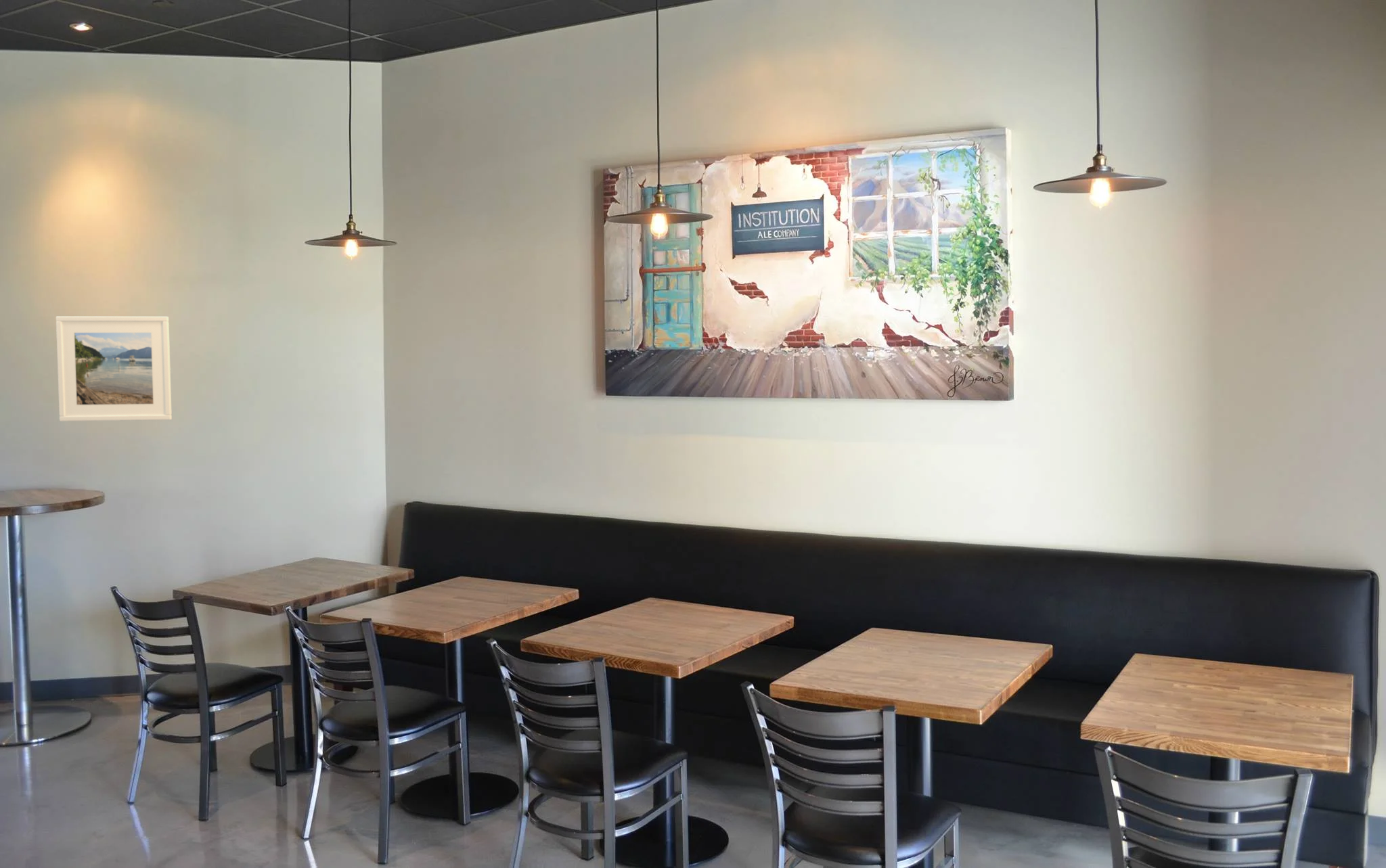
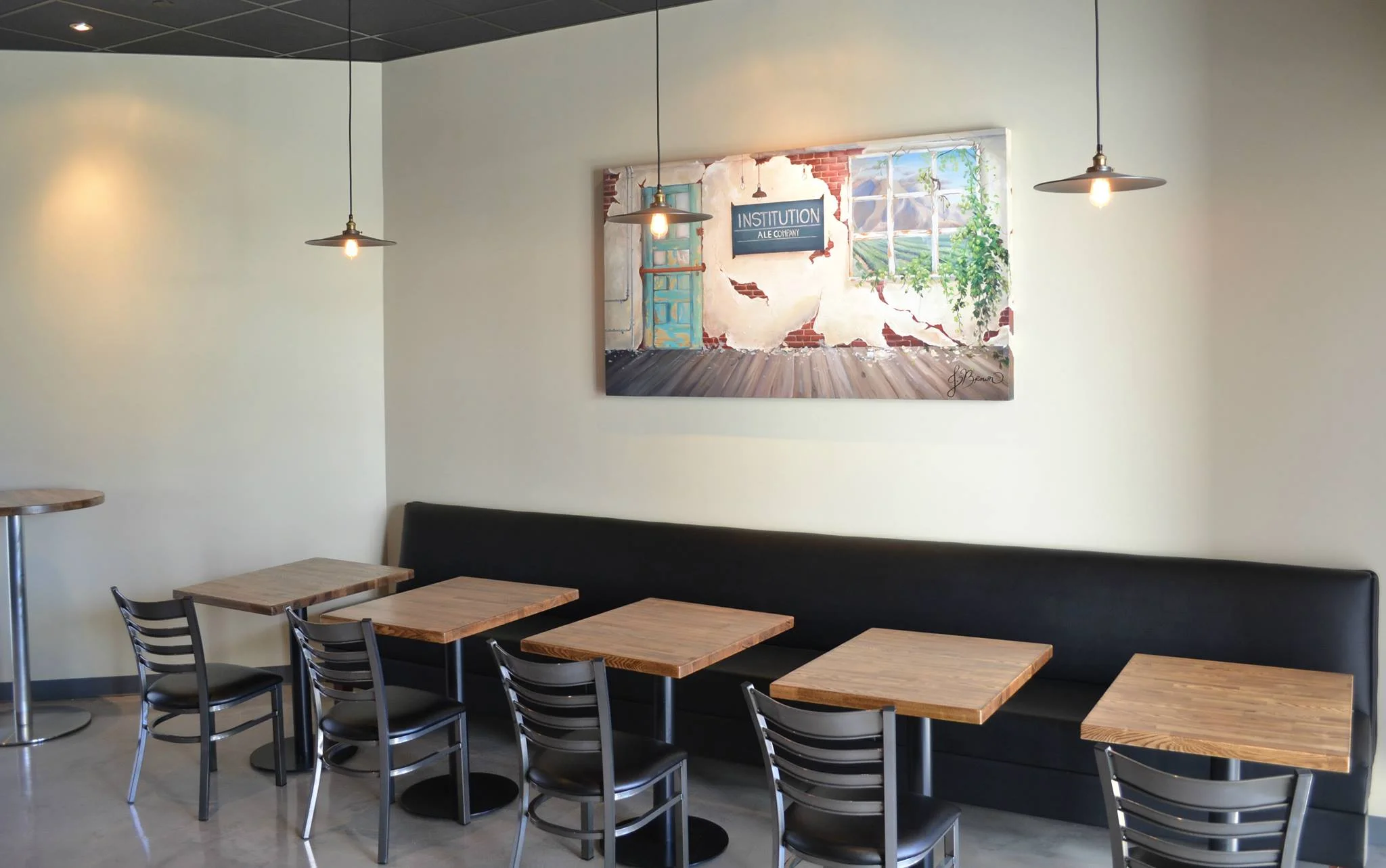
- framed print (114, 368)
